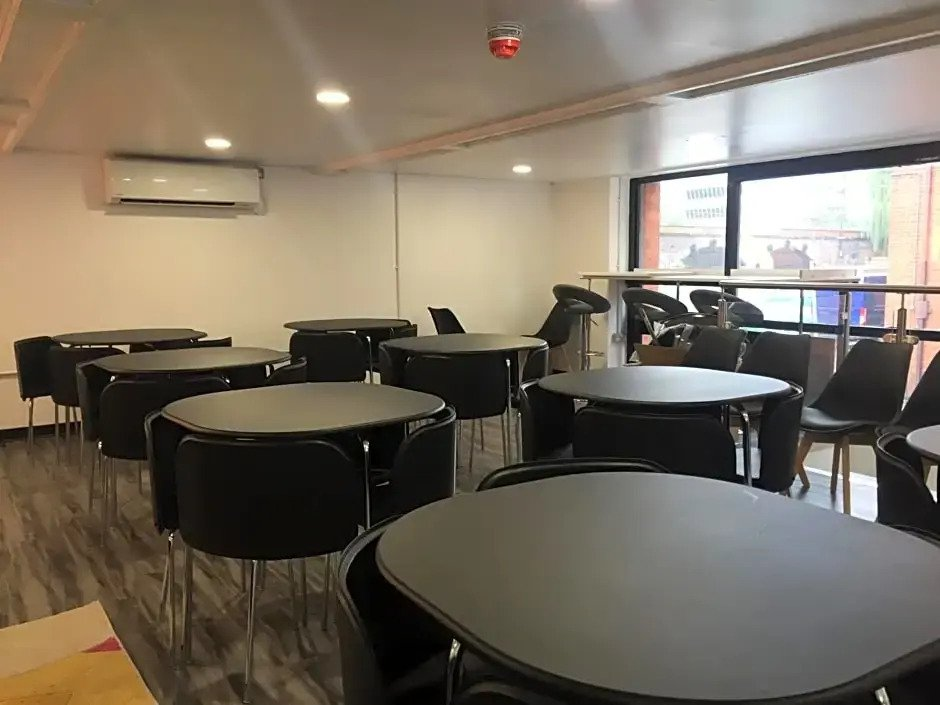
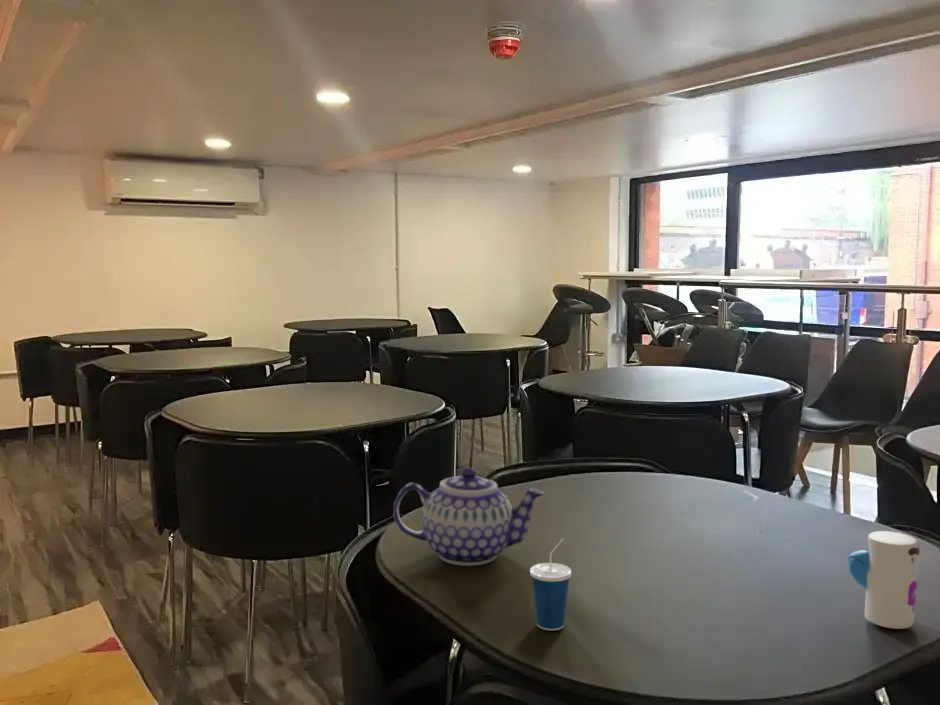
+ cup (550, 582)
+ toy (882, 577)
+ teapot (468, 511)
